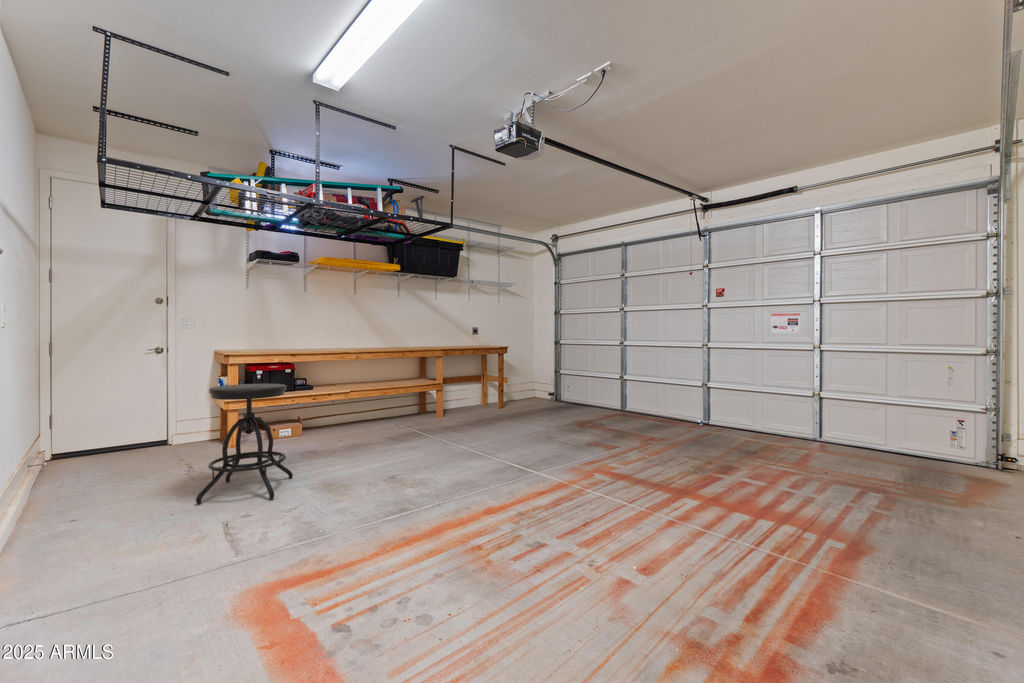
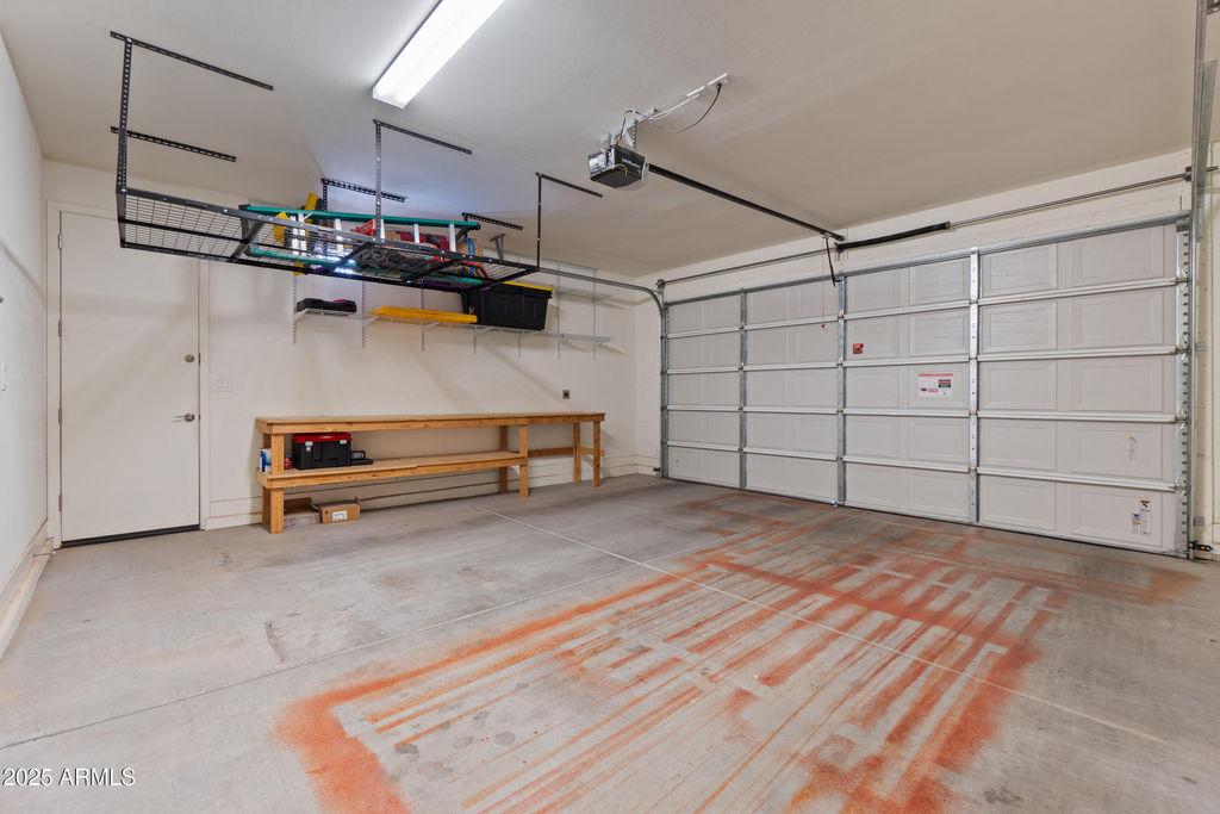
- stool (248, 433)
